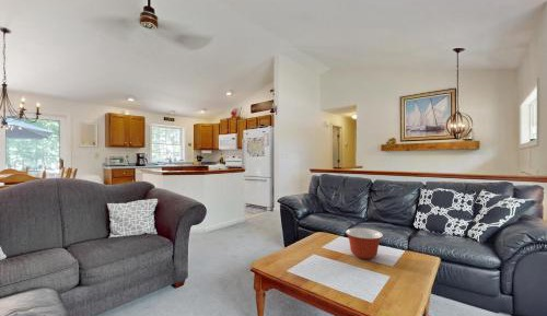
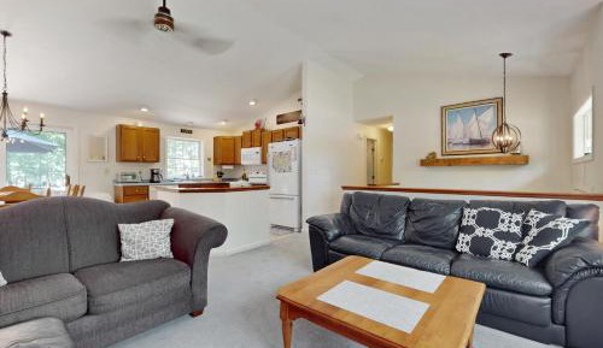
- mixing bowl (363, 244)
